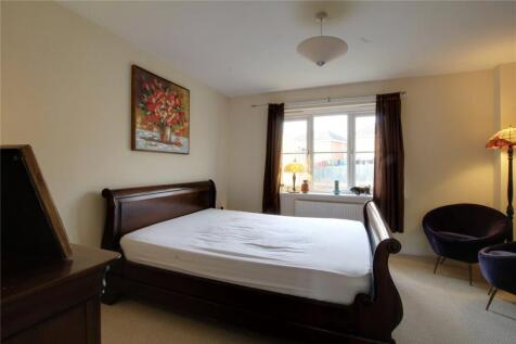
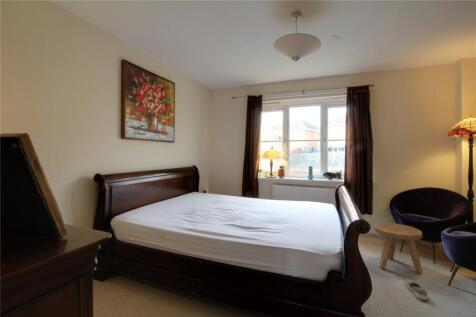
+ shoe (416, 286)
+ stool (395, 247)
